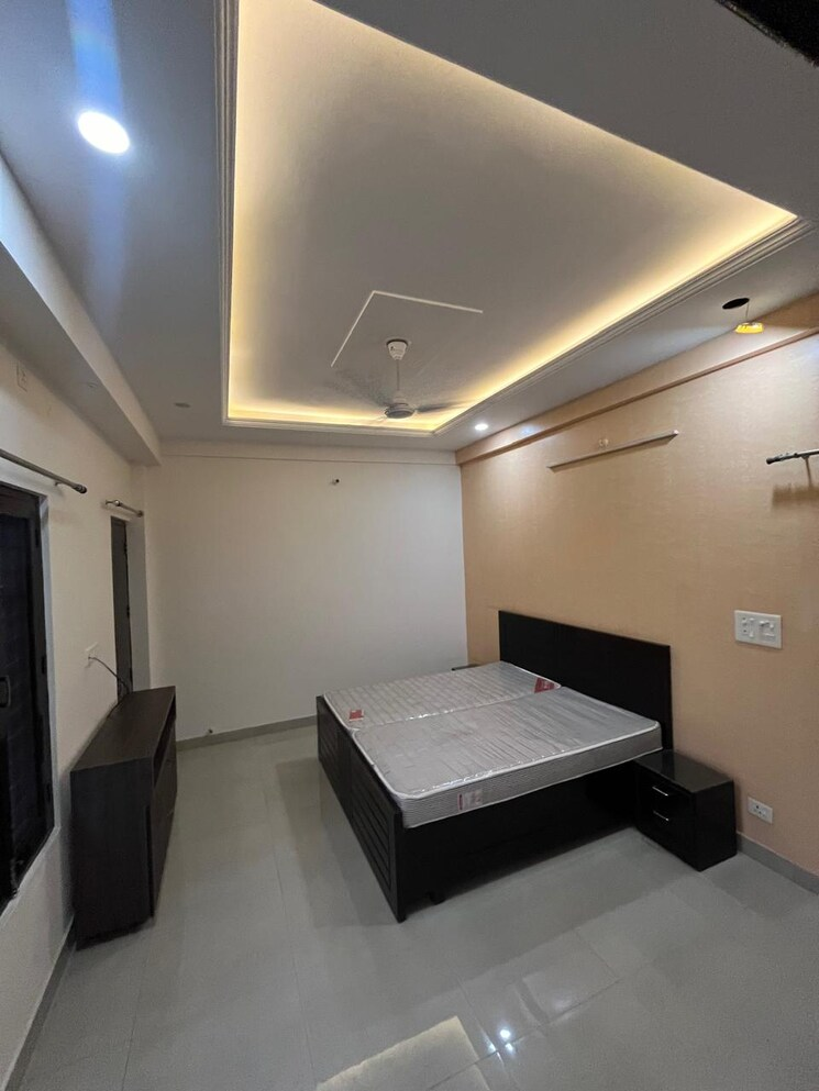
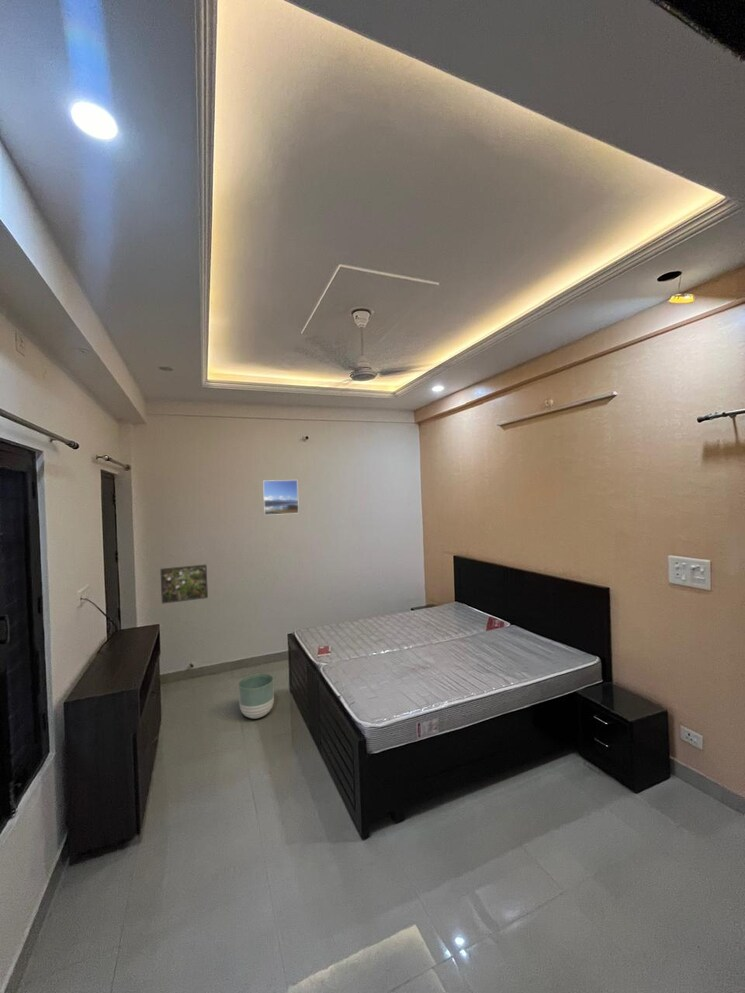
+ planter (256, 697)
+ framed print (184, 583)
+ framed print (281, 497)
